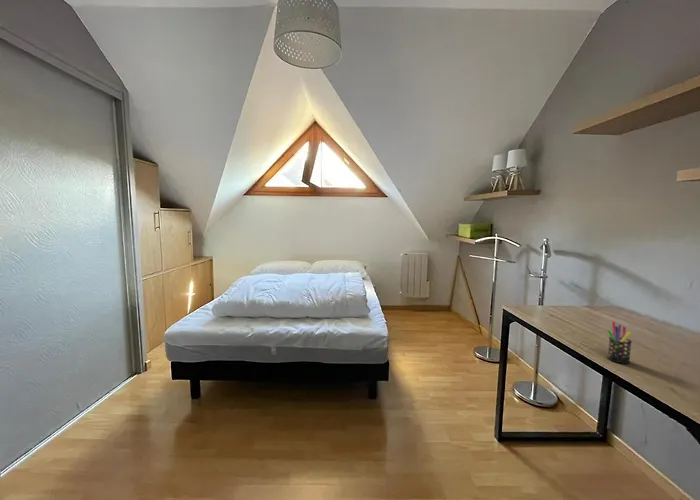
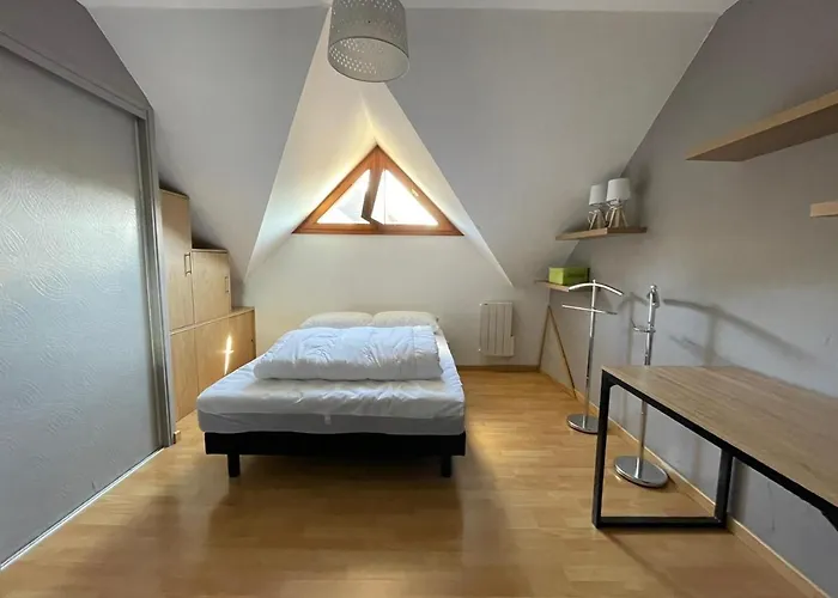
- pen holder (617, 341)
